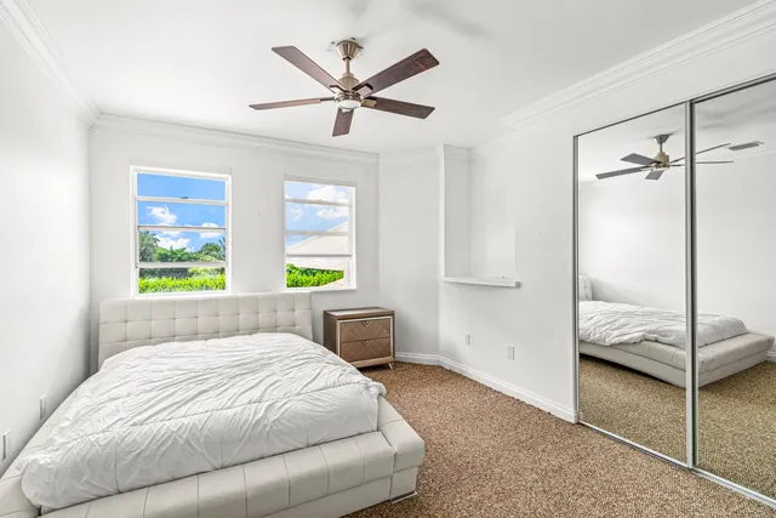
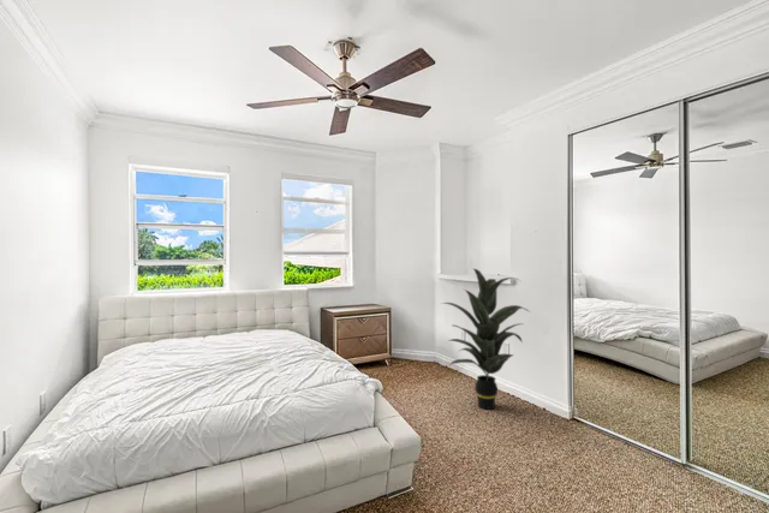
+ indoor plant (484, 335)
